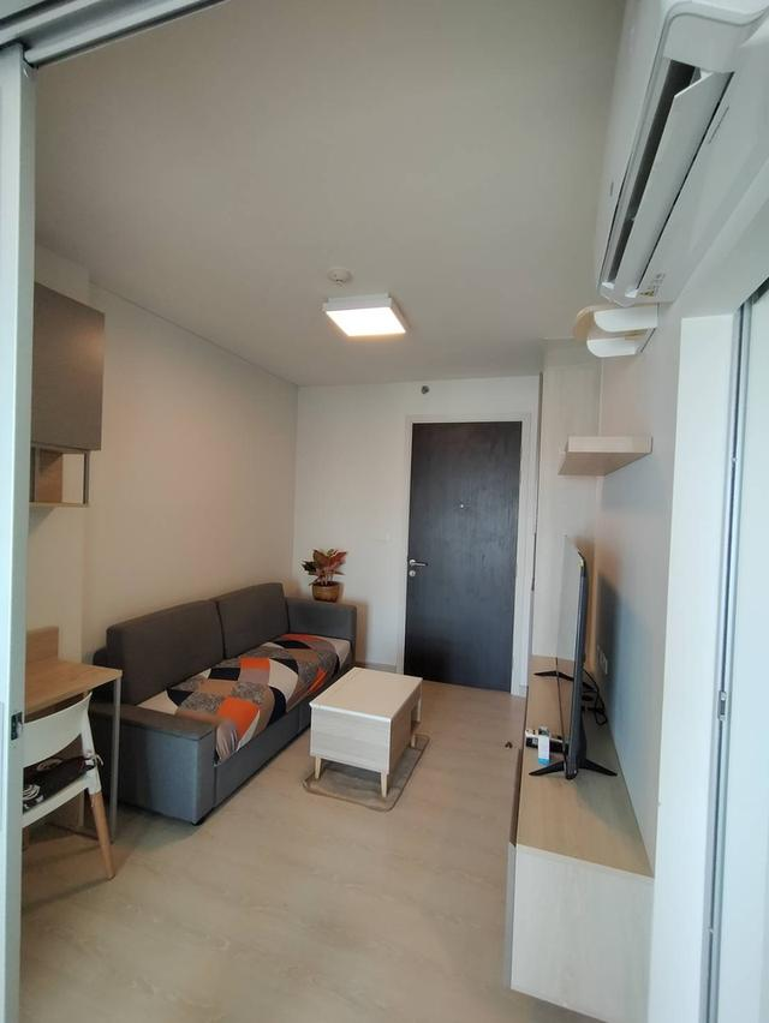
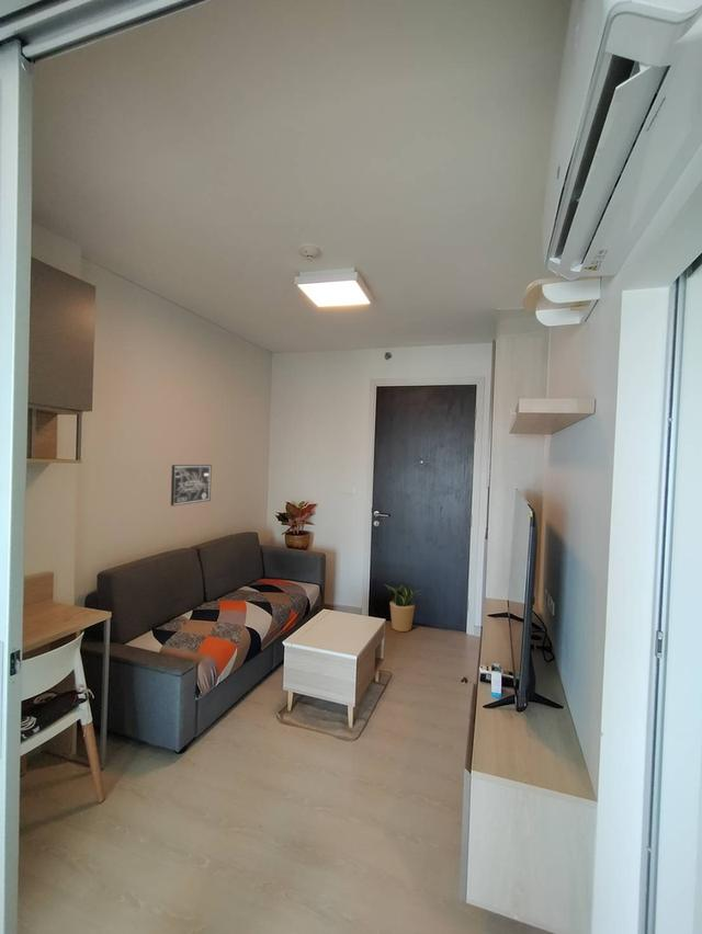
+ potted plant (401, 607)
+ wall art (192, 483)
